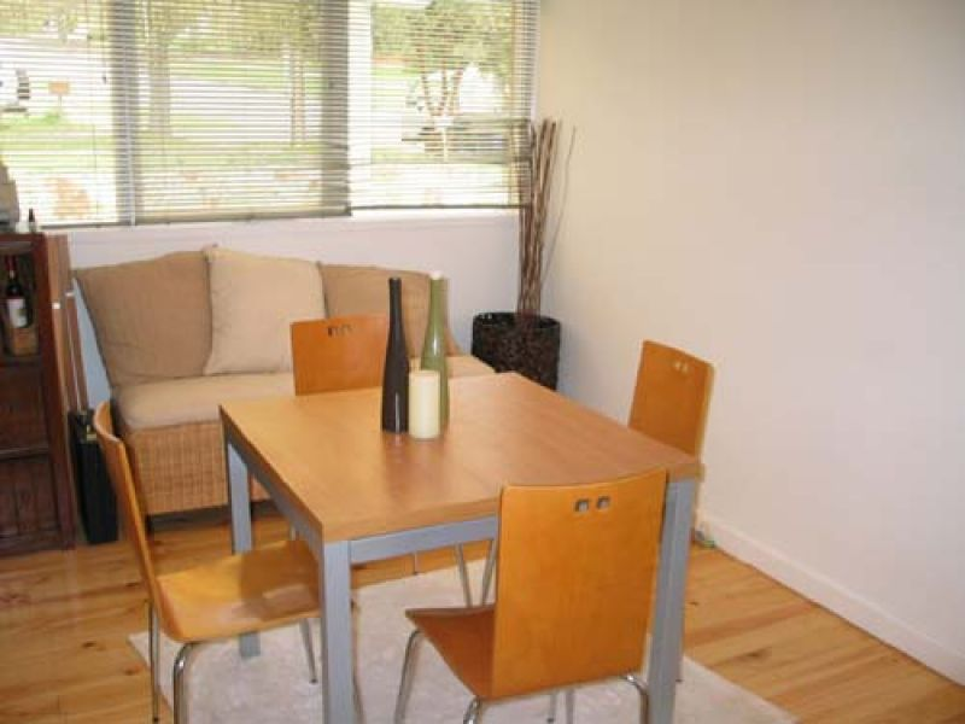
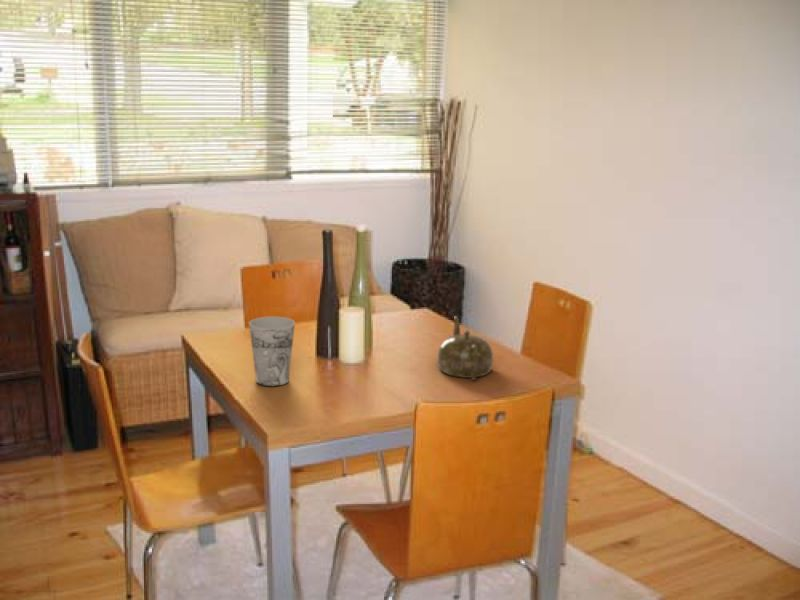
+ cup (272, 352)
+ teapot (464, 348)
